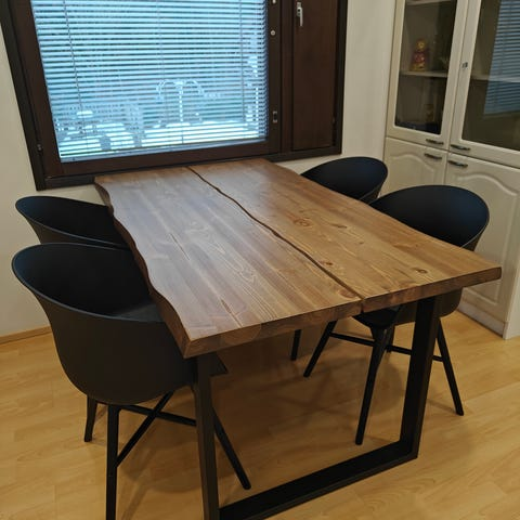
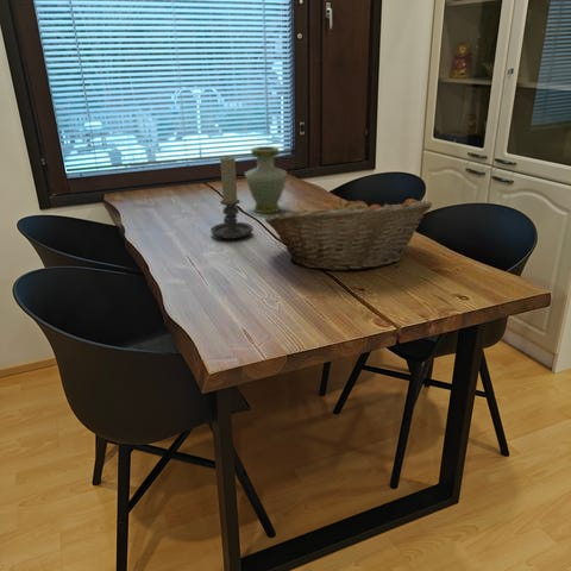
+ vase (265, 180)
+ fruit basket (347, 225)
+ candle holder (228, 195)
